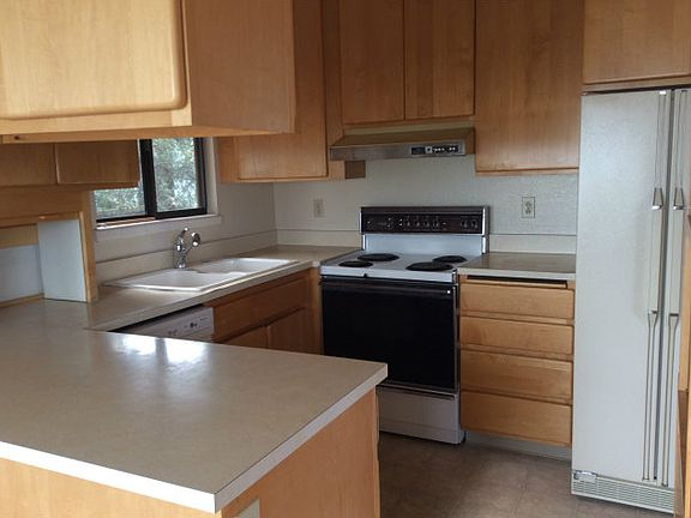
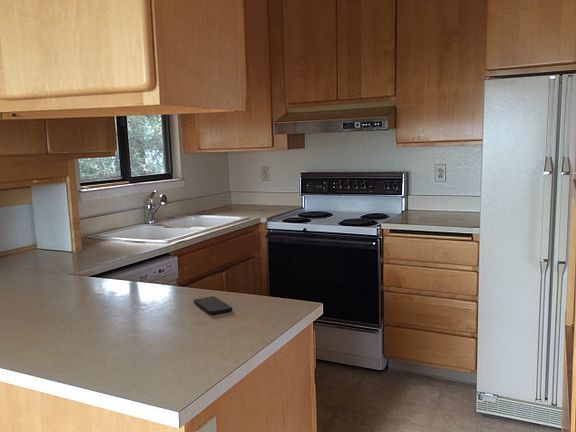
+ smartphone (212, 304)
